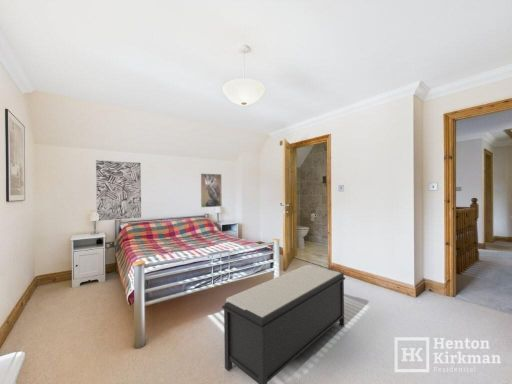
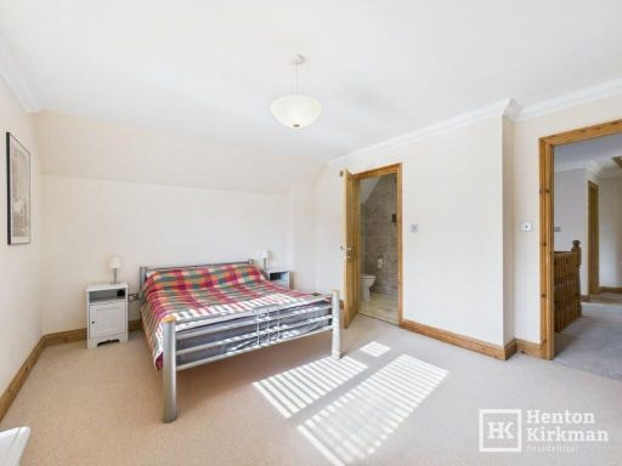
- bench (292, 314)
- wall art (119, 190)
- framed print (211, 190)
